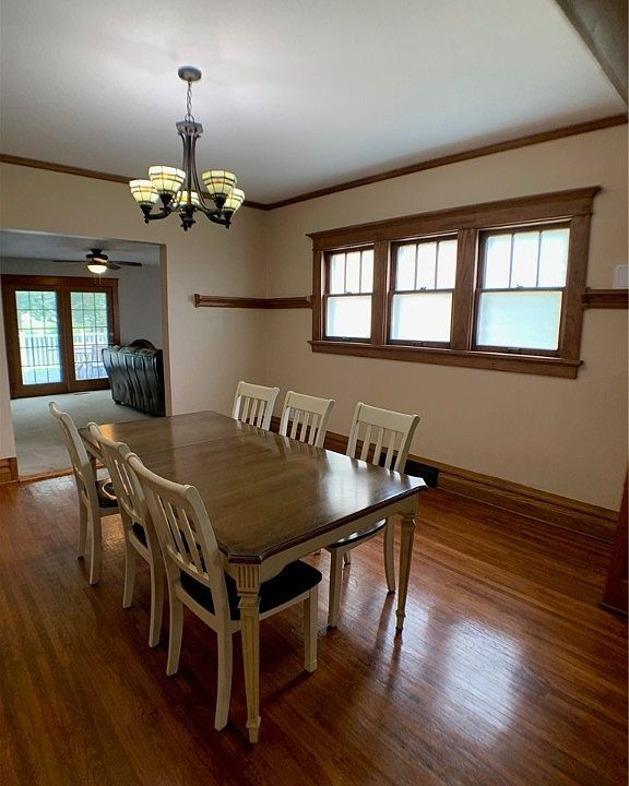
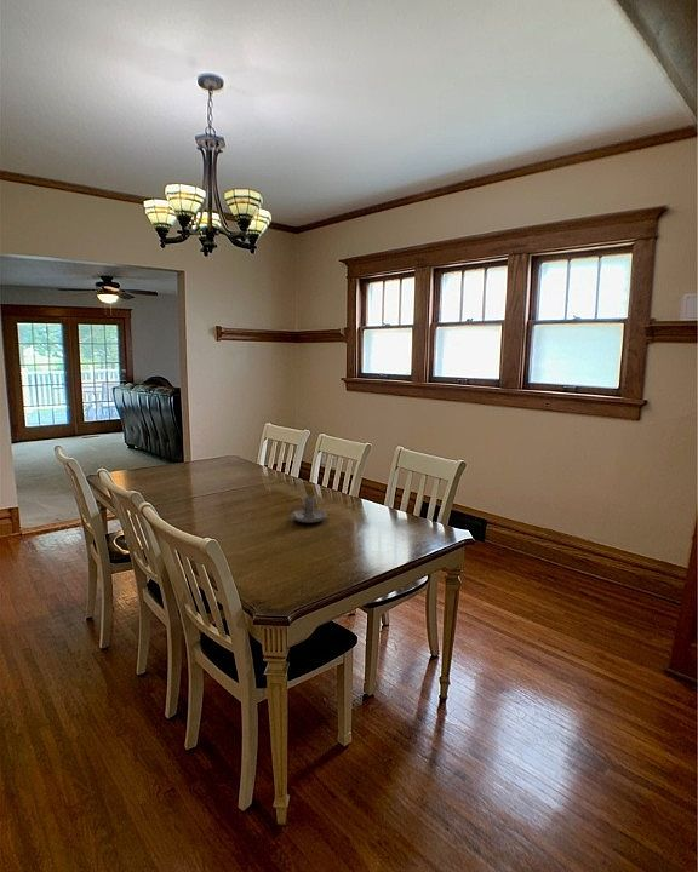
+ candle holder (305, 509)
